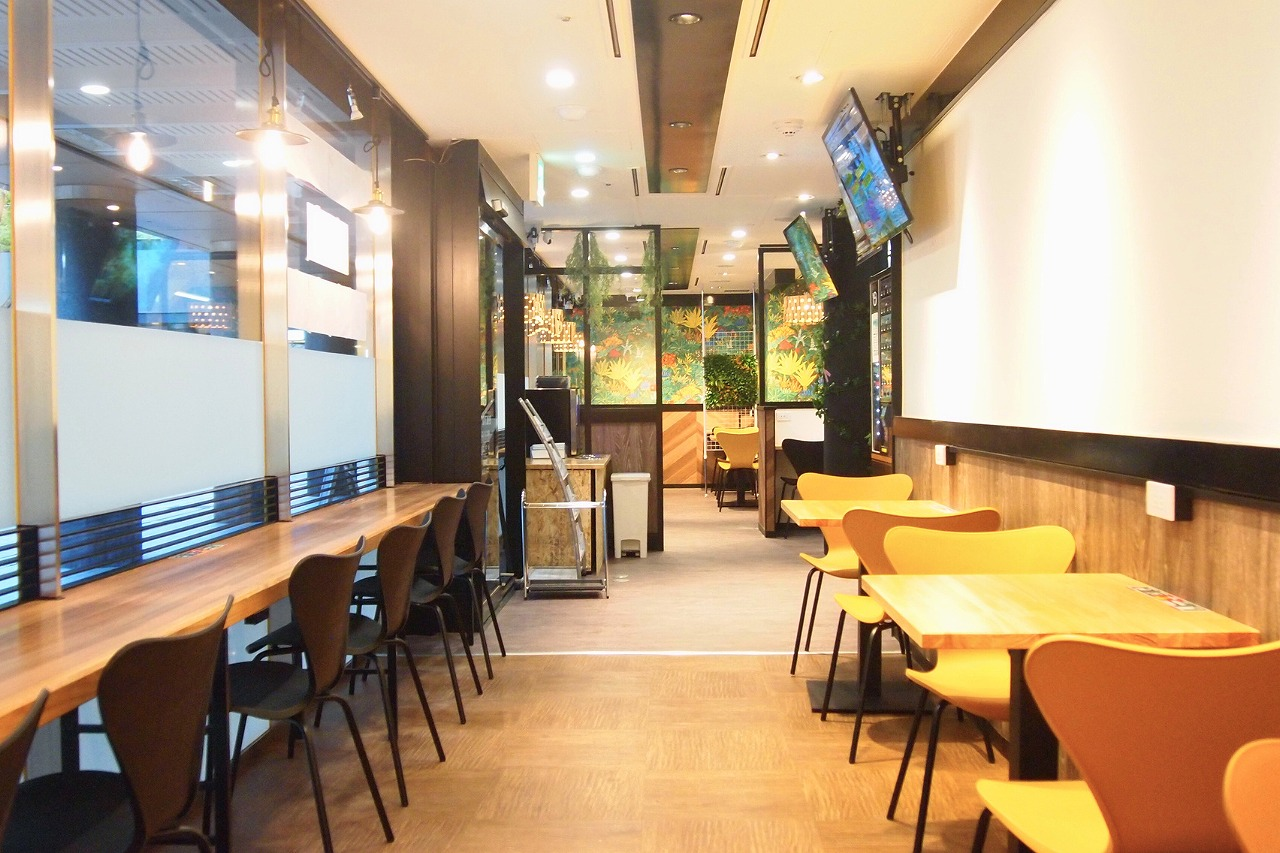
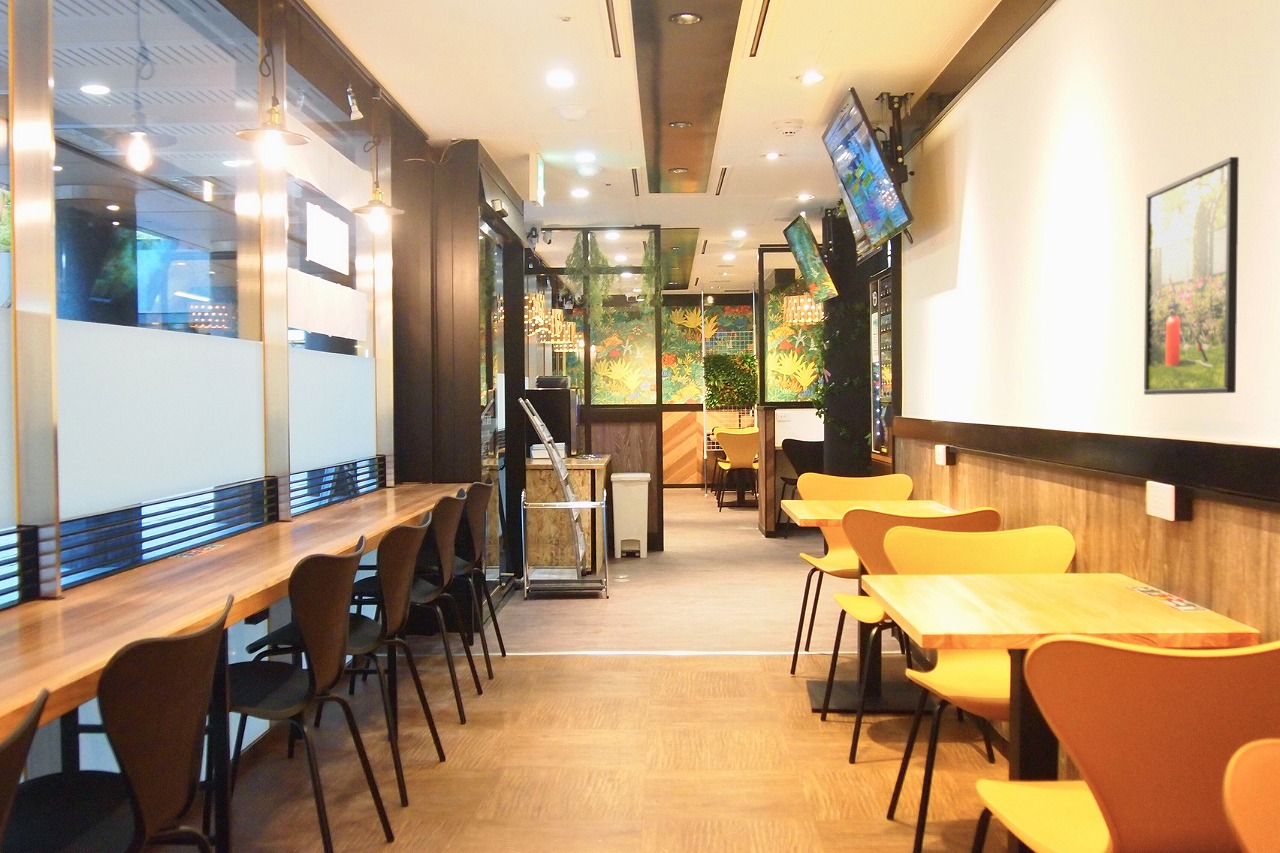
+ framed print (1187, 285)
